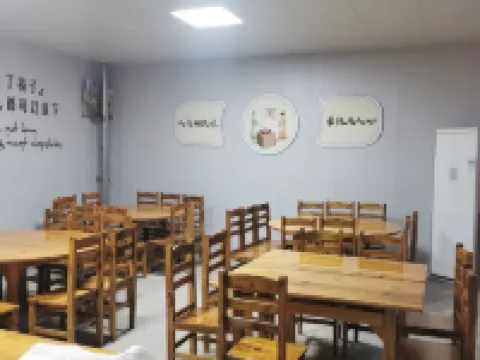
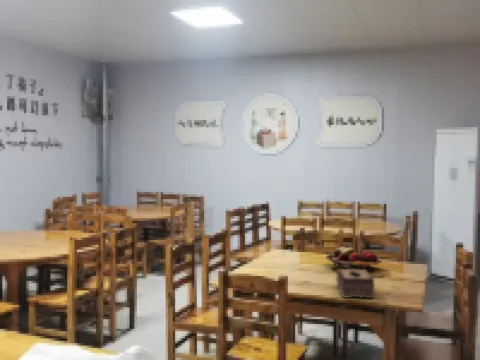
+ tissue box (354, 282)
+ fruit basket (352, 257)
